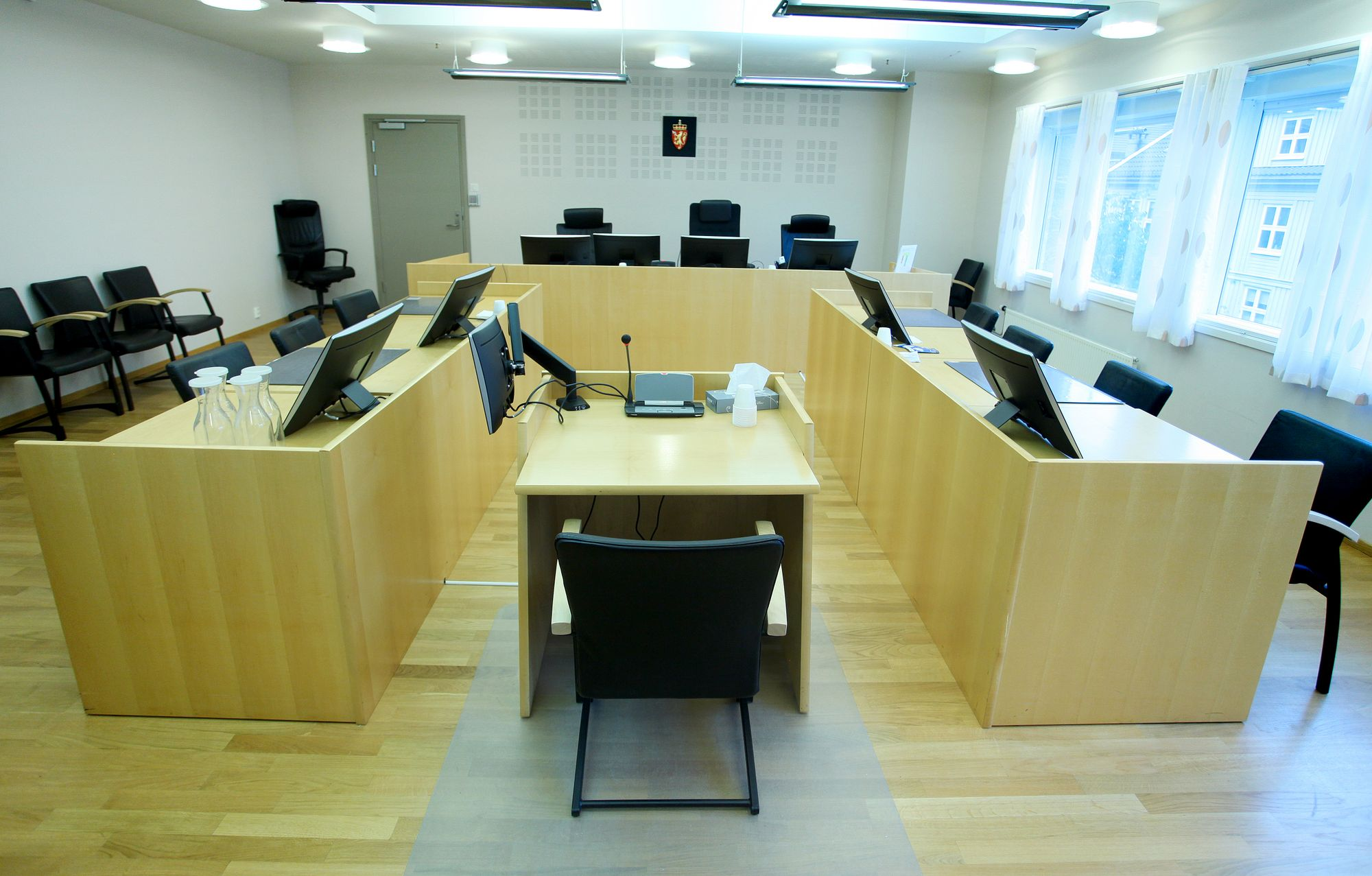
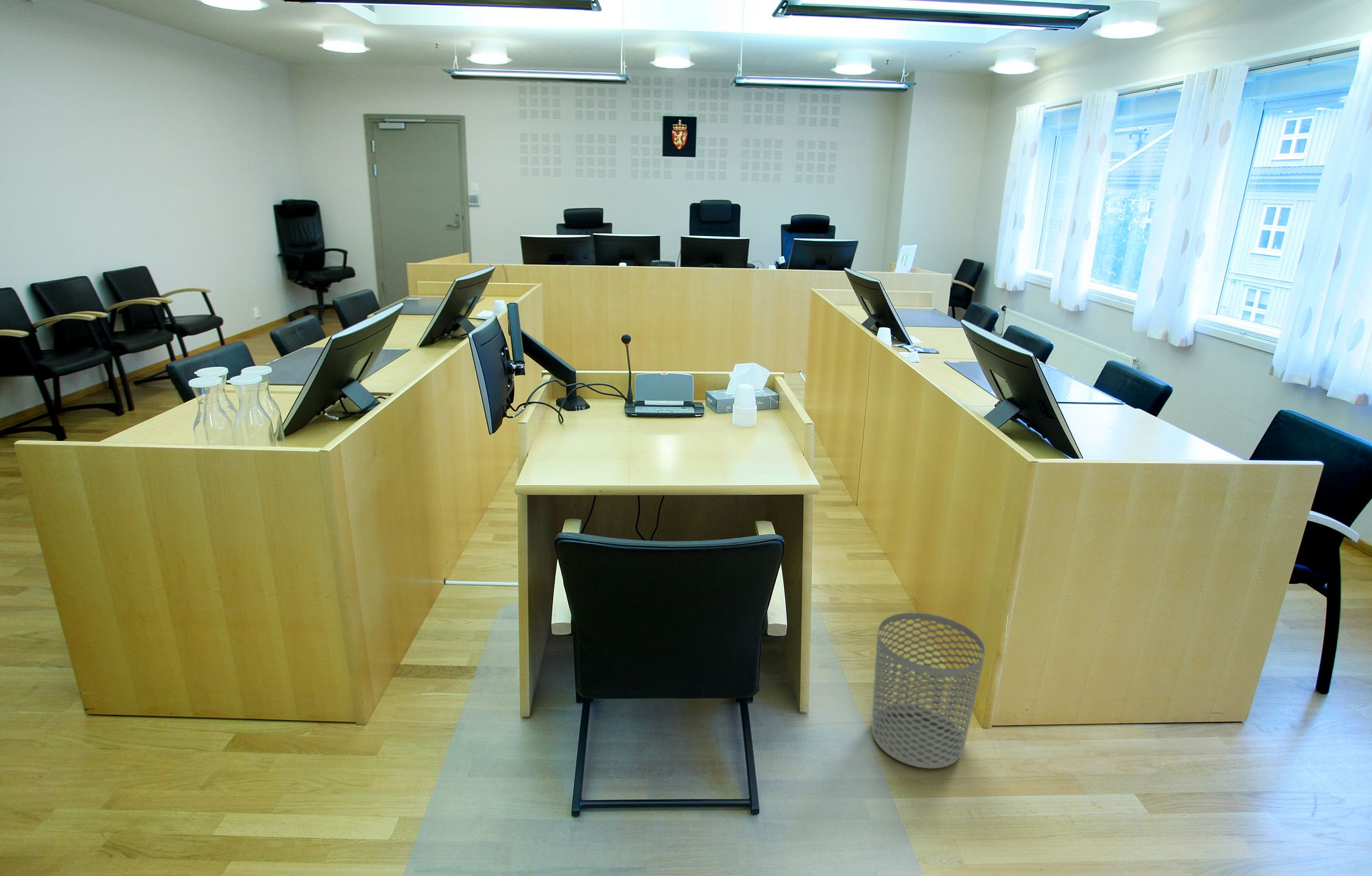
+ waste bin (923, 690)
